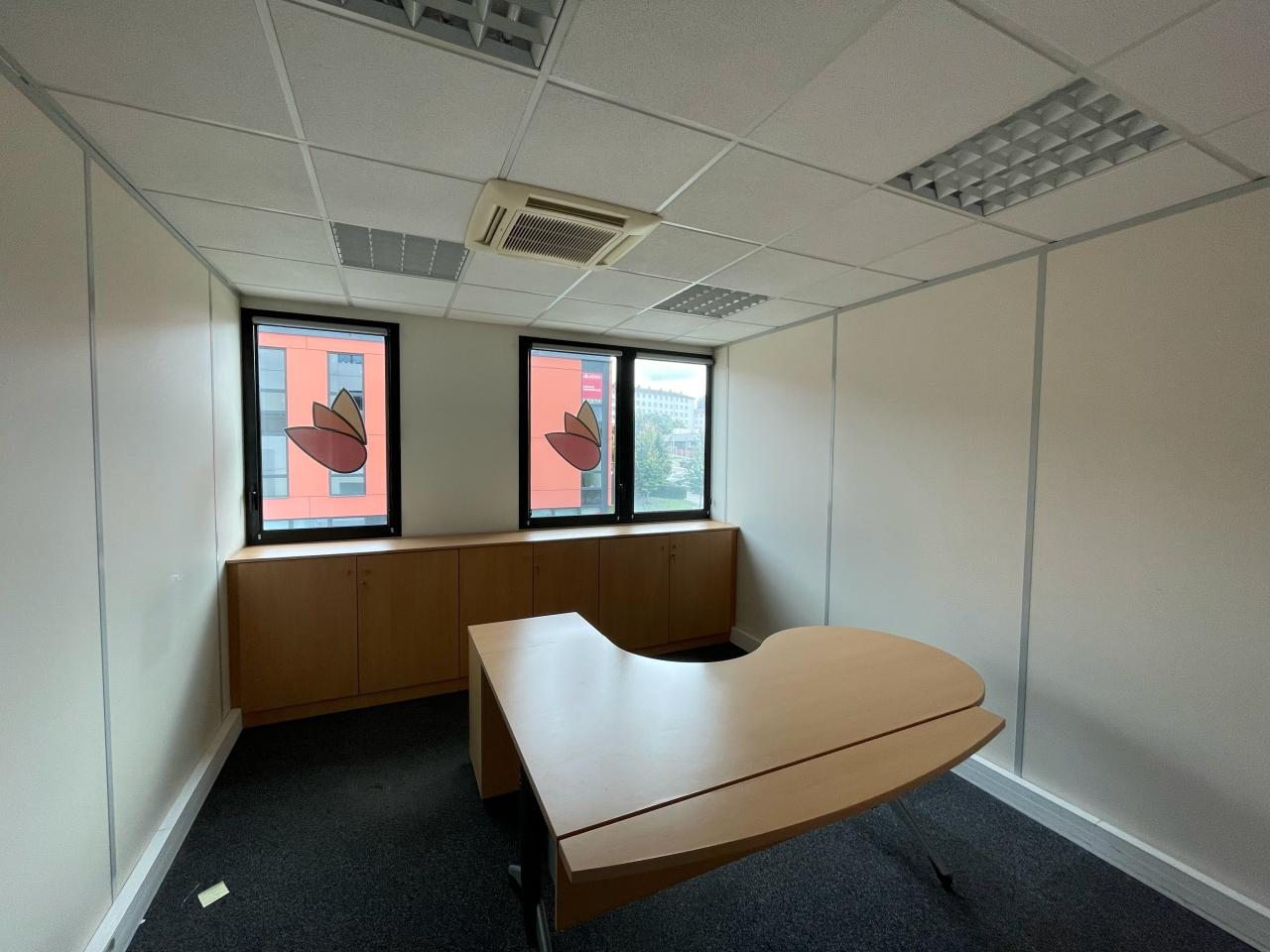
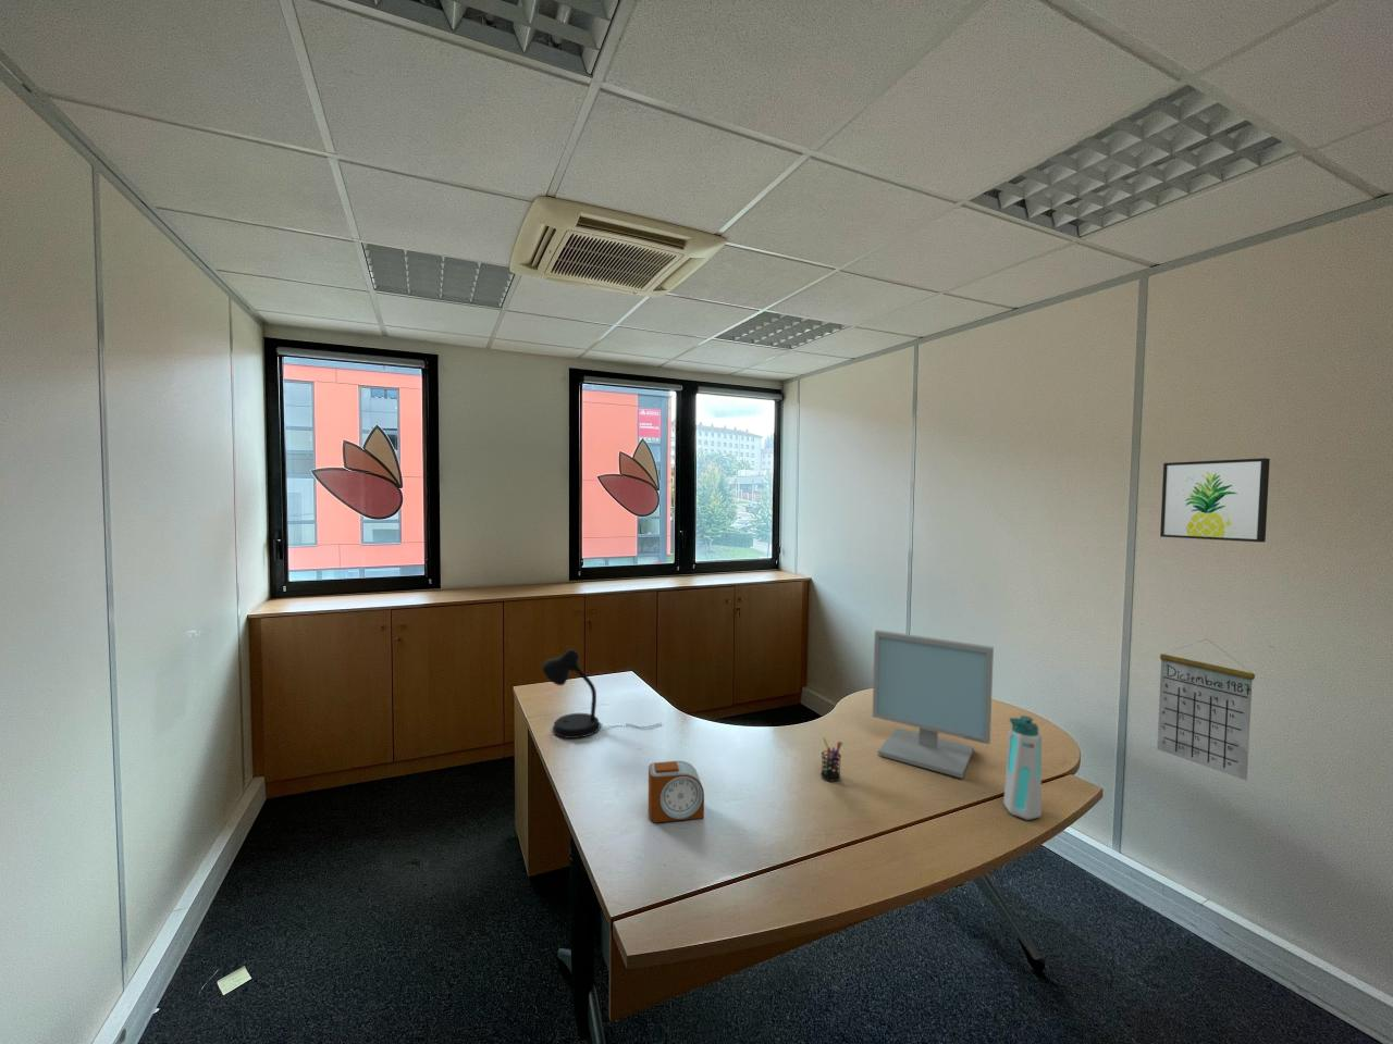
+ water bottle (1023, 764)
+ calendar (1202, 702)
+ computer monitor (928, 696)
+ desk lamp (596, 691)
+ pen holder (833, 757)
+ wall art (1211, 499)
+ alarm clock (675, 788)
